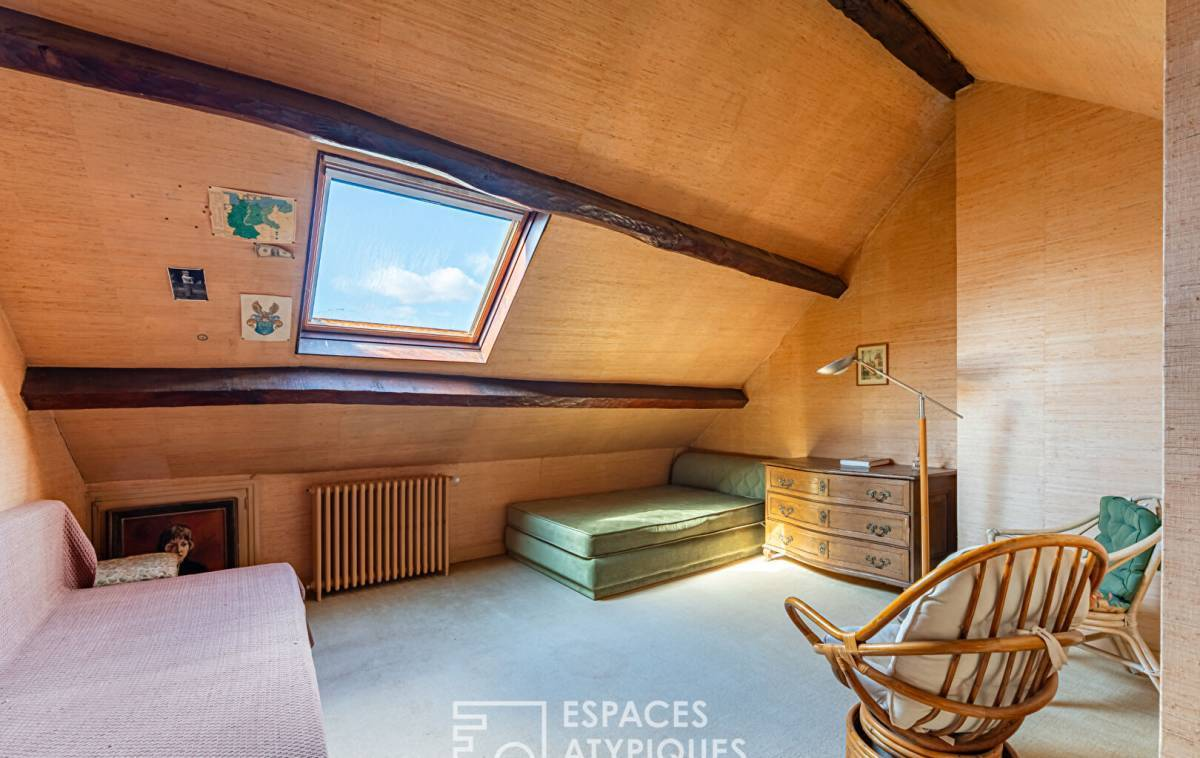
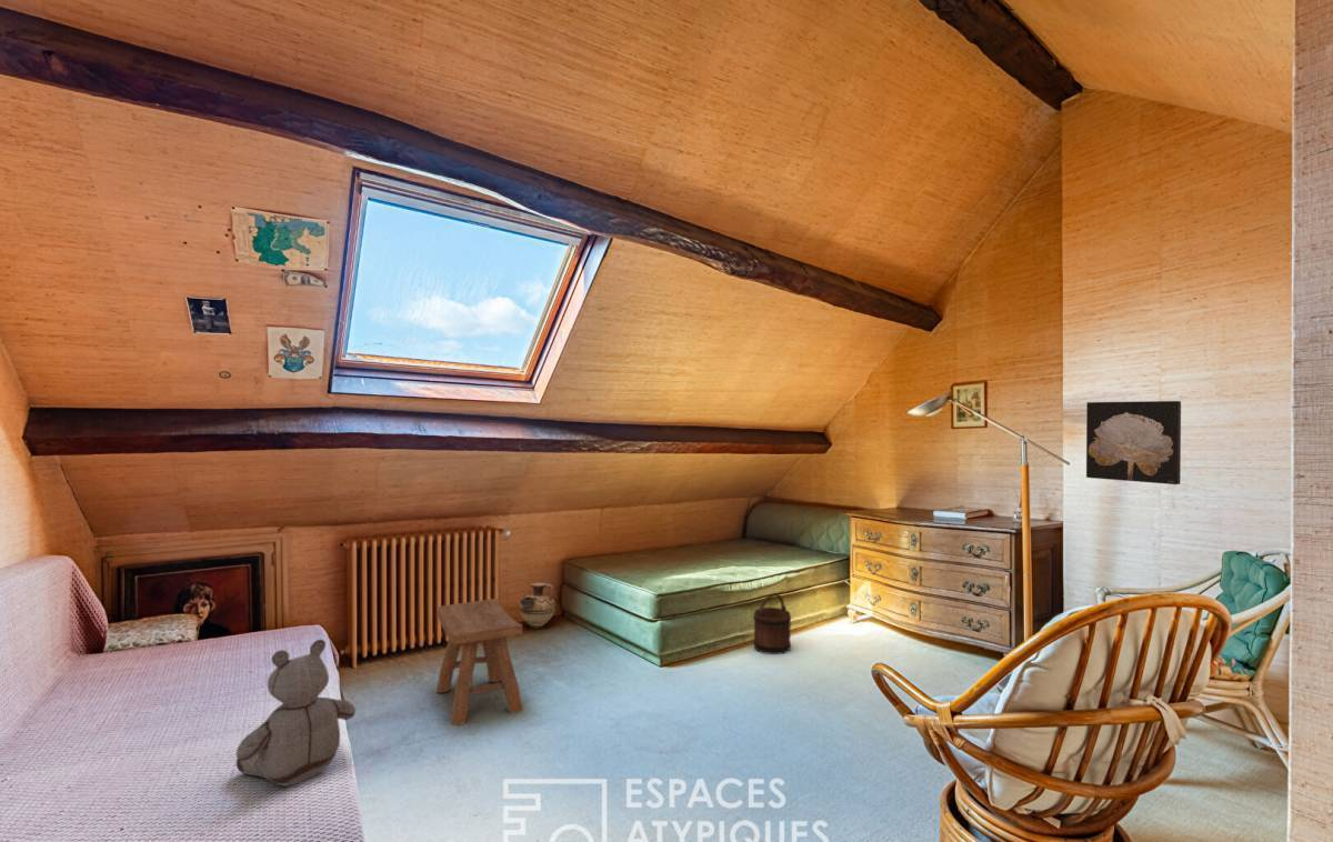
+ stool (478, 656)
+ stuffed bear (290, 706)
+ wall art (1131, 441)
+ bucket (772, 621)
+ ceramic jug (534, 604)
